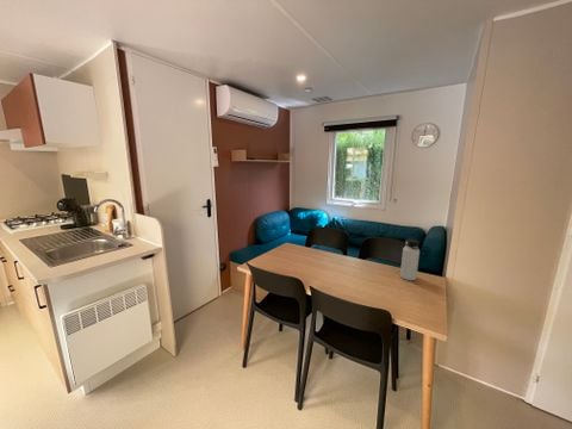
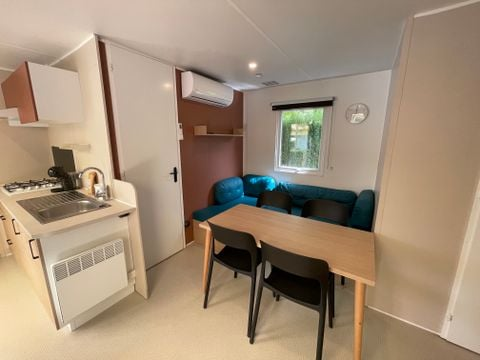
- water bottle (410, 259)
